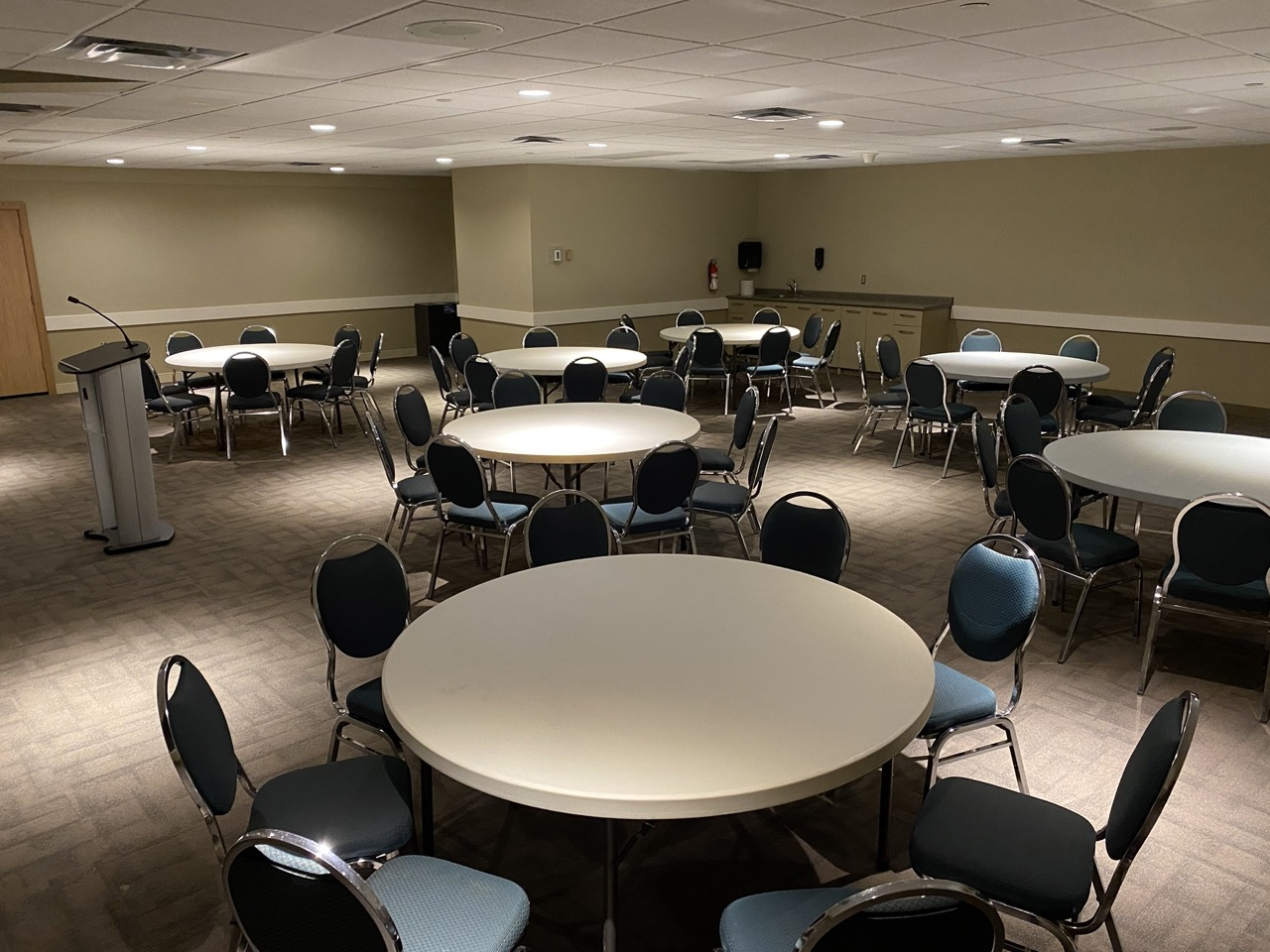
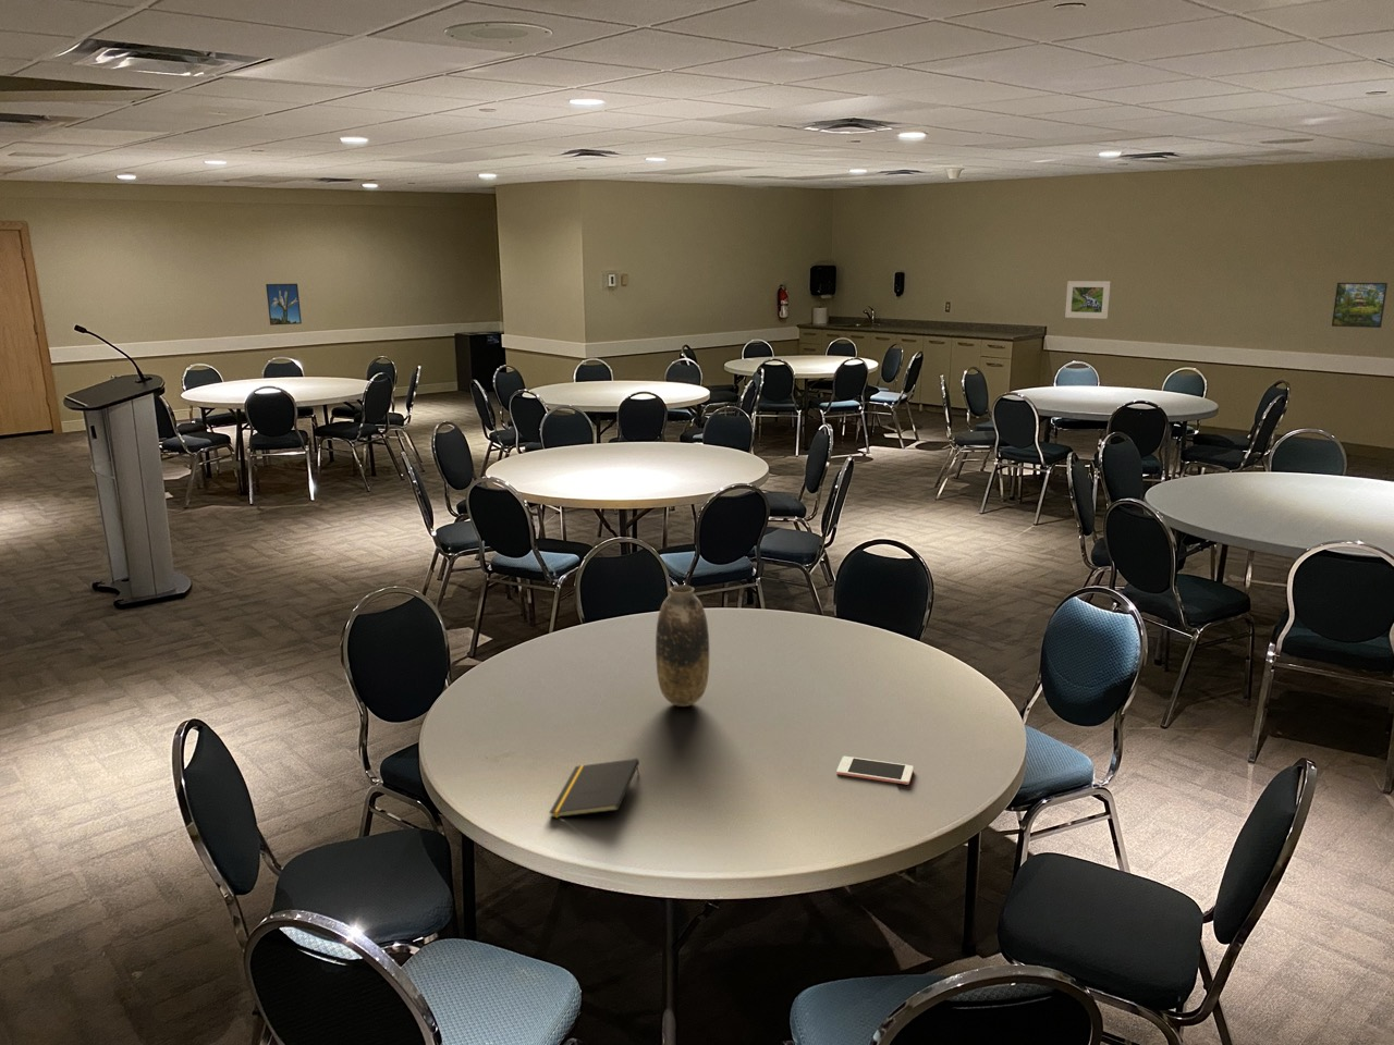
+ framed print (1087, 300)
+ vase (682, 647)
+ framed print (1358, 305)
+ cell phone (875, 769)
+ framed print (283, 304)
+ notepad (596, 787)
